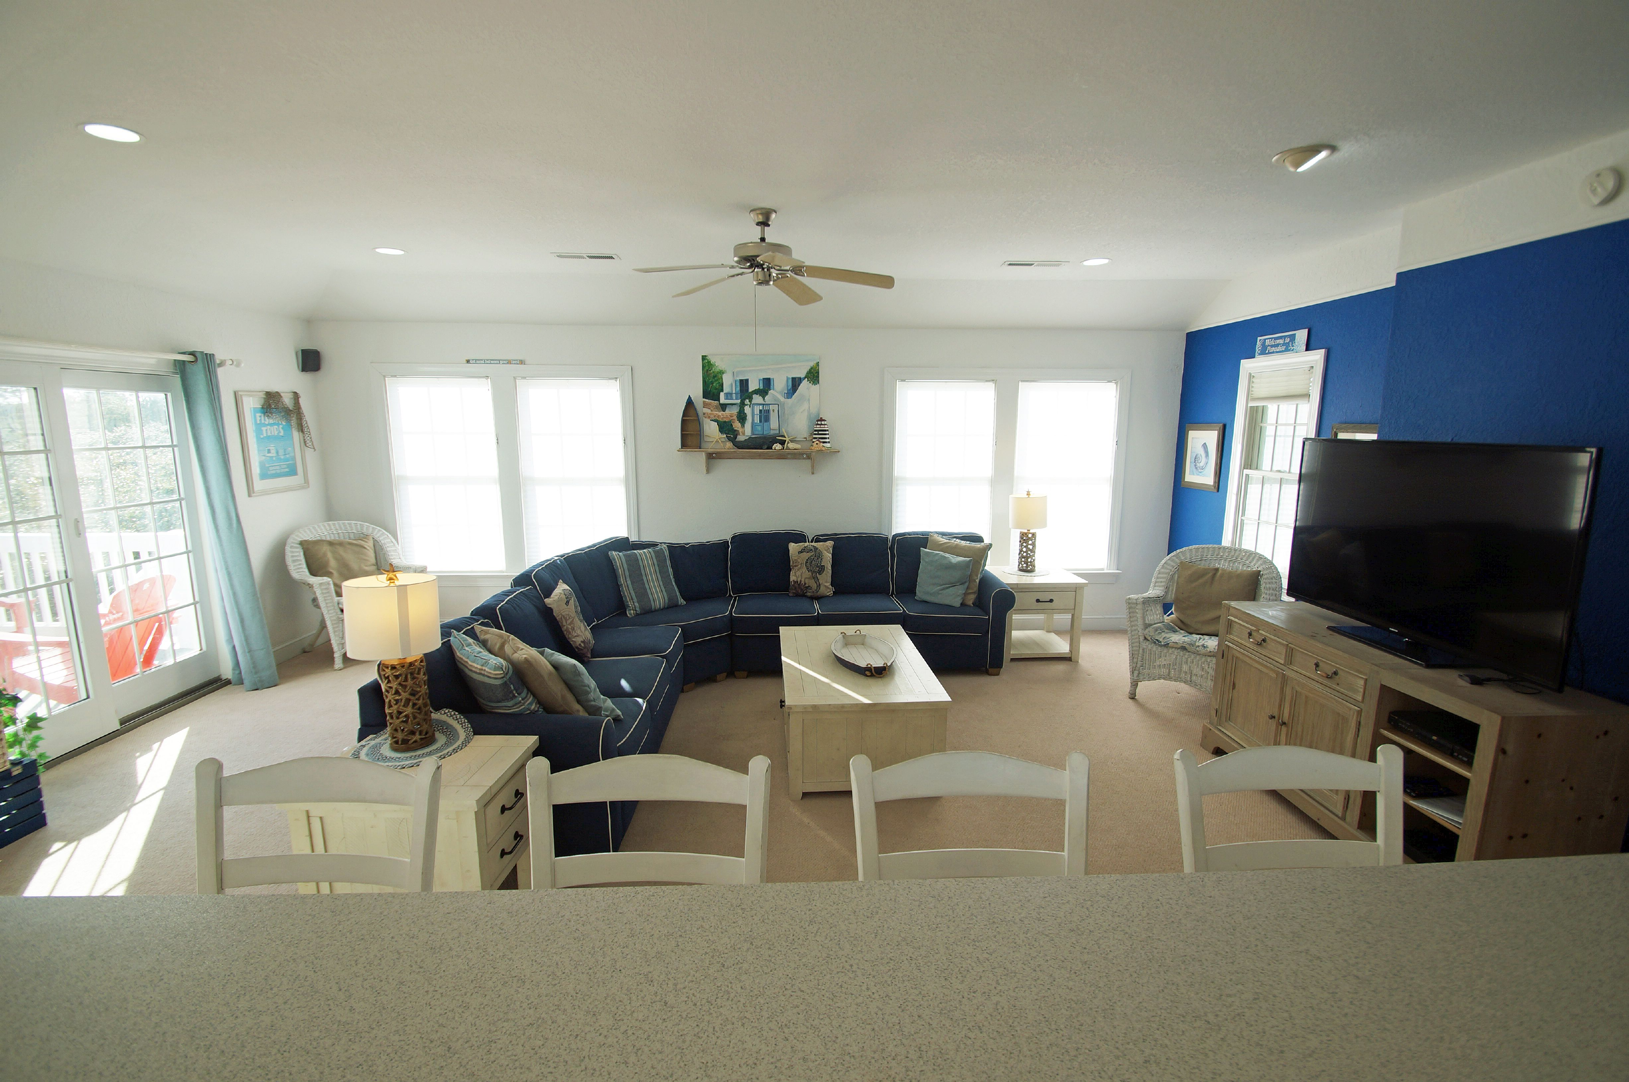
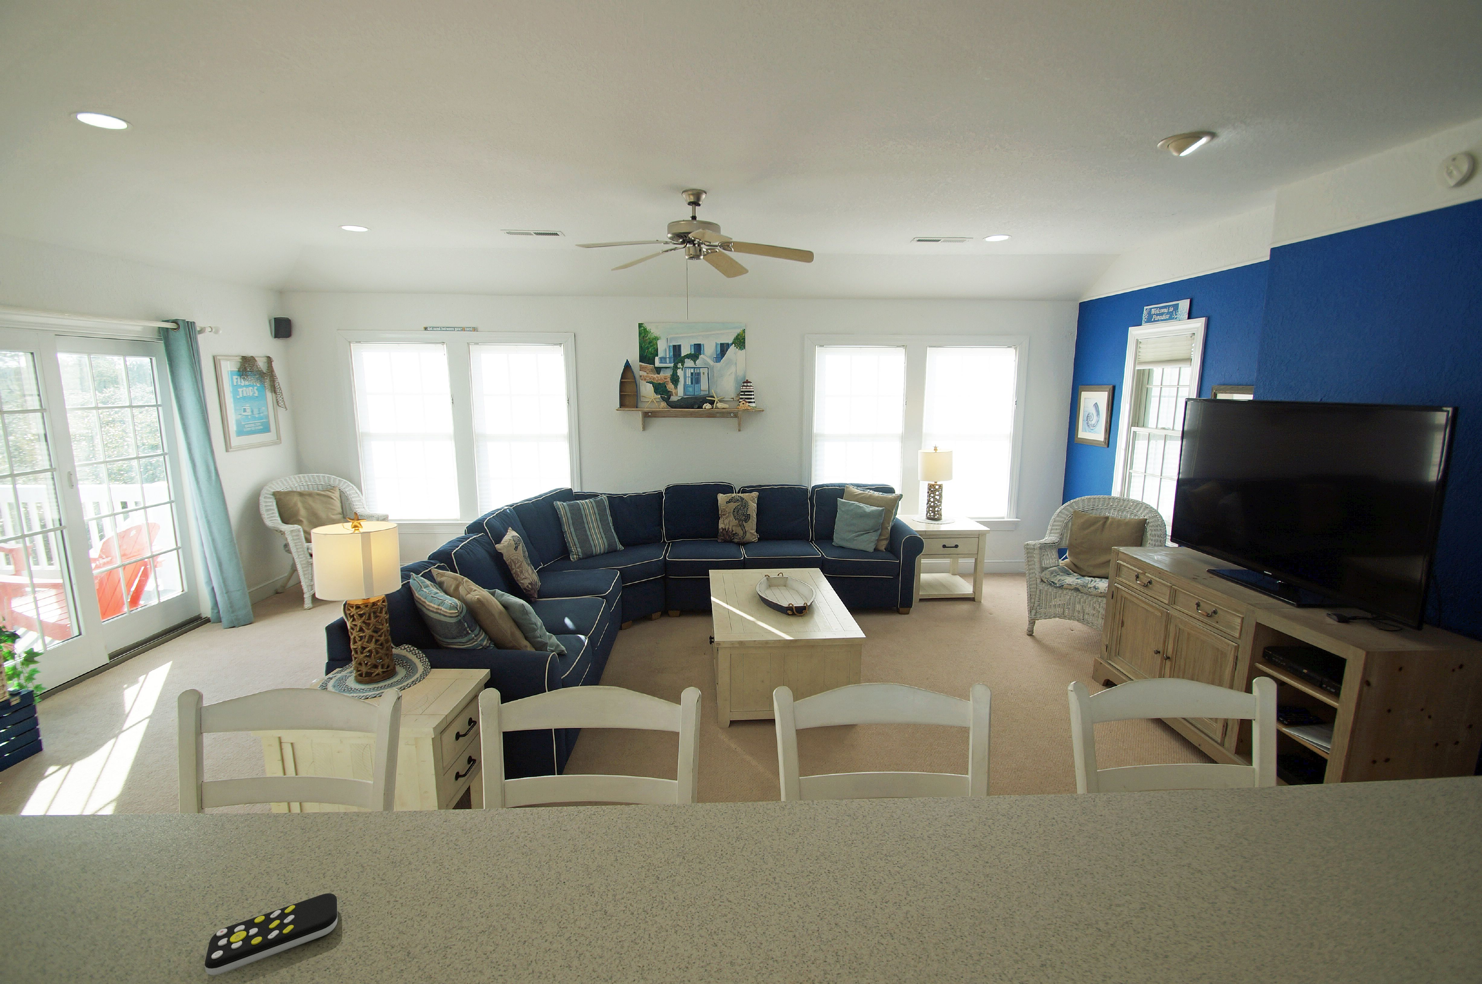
+ remote control (275, 931)
